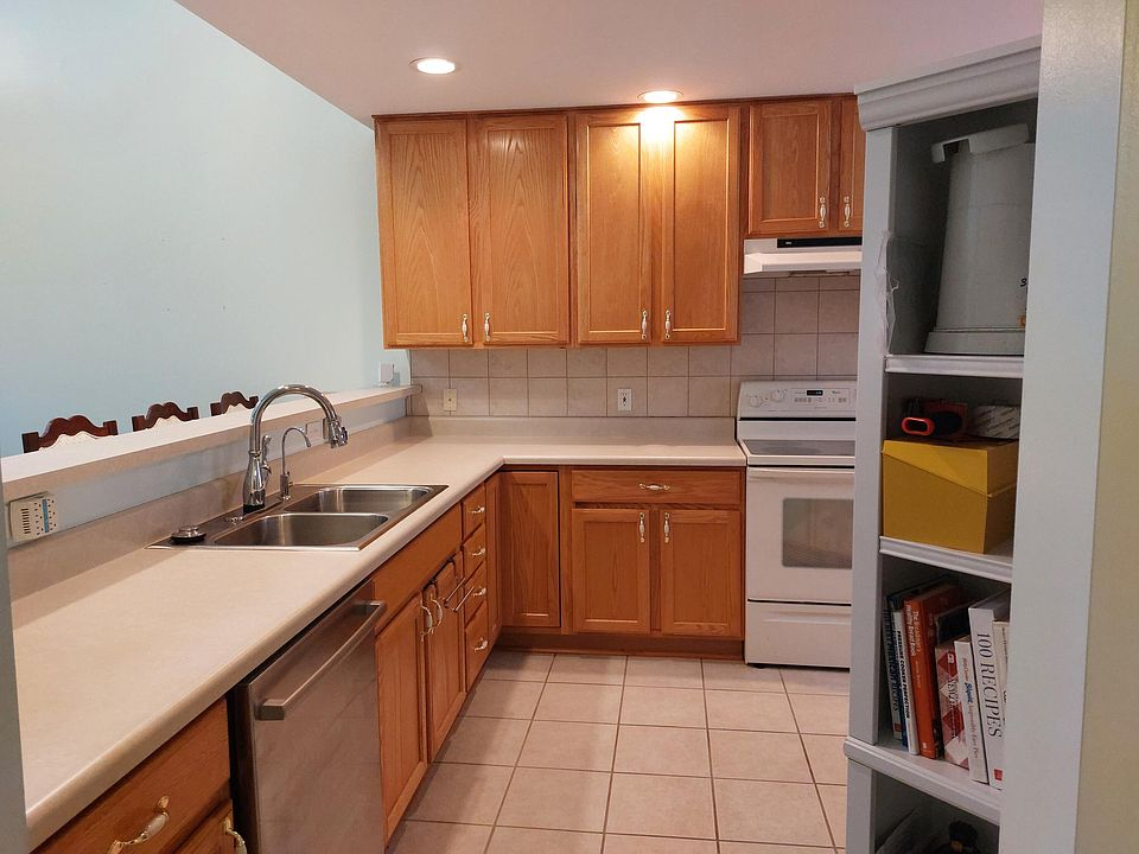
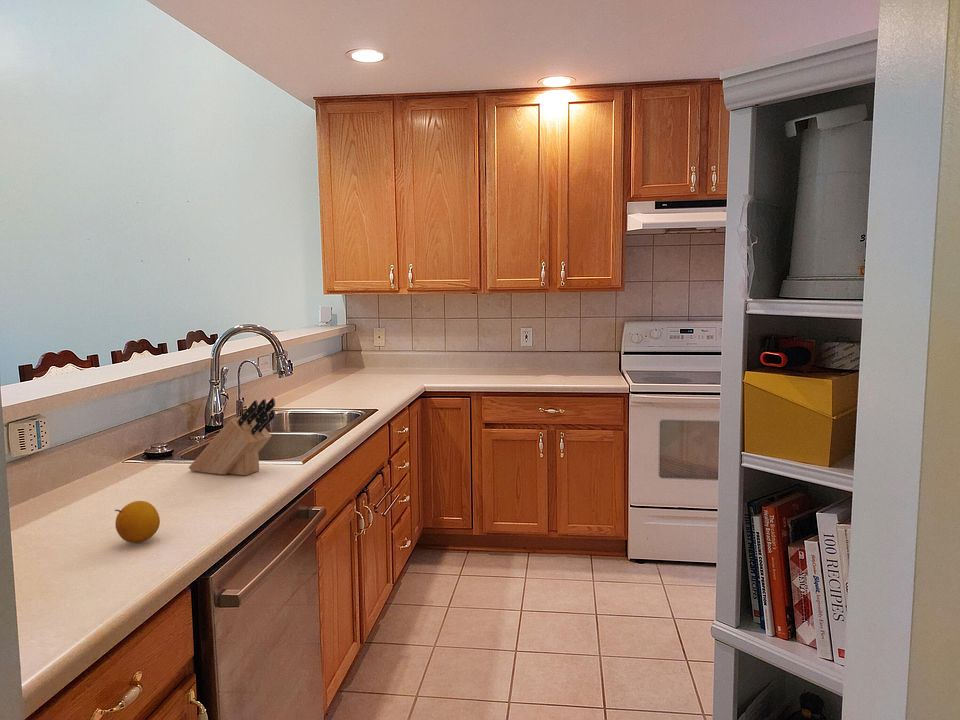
+ fruit (138, 521)
+ knife block (234, 433)
